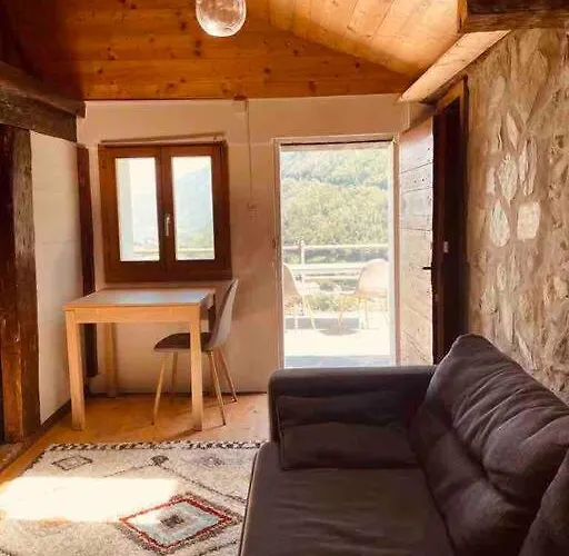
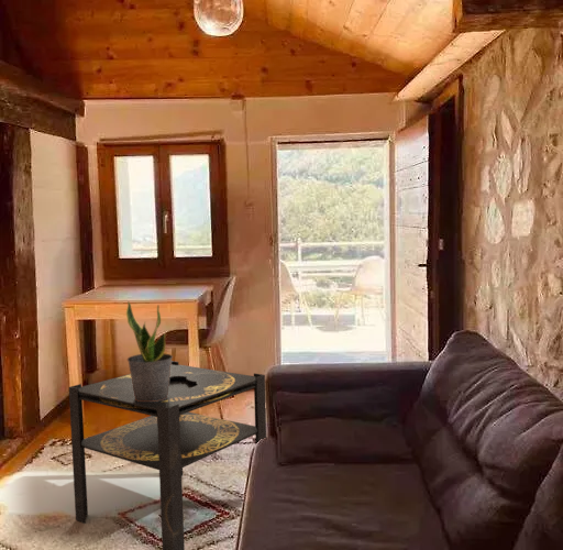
+ side table (172, 446)
+ potted plant (148, 344)
